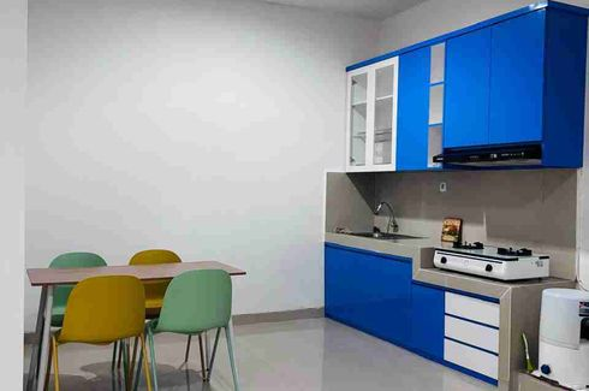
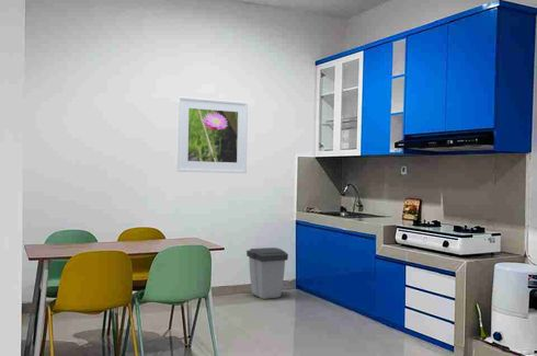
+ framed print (213, 136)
+ trash can (265, 272)
